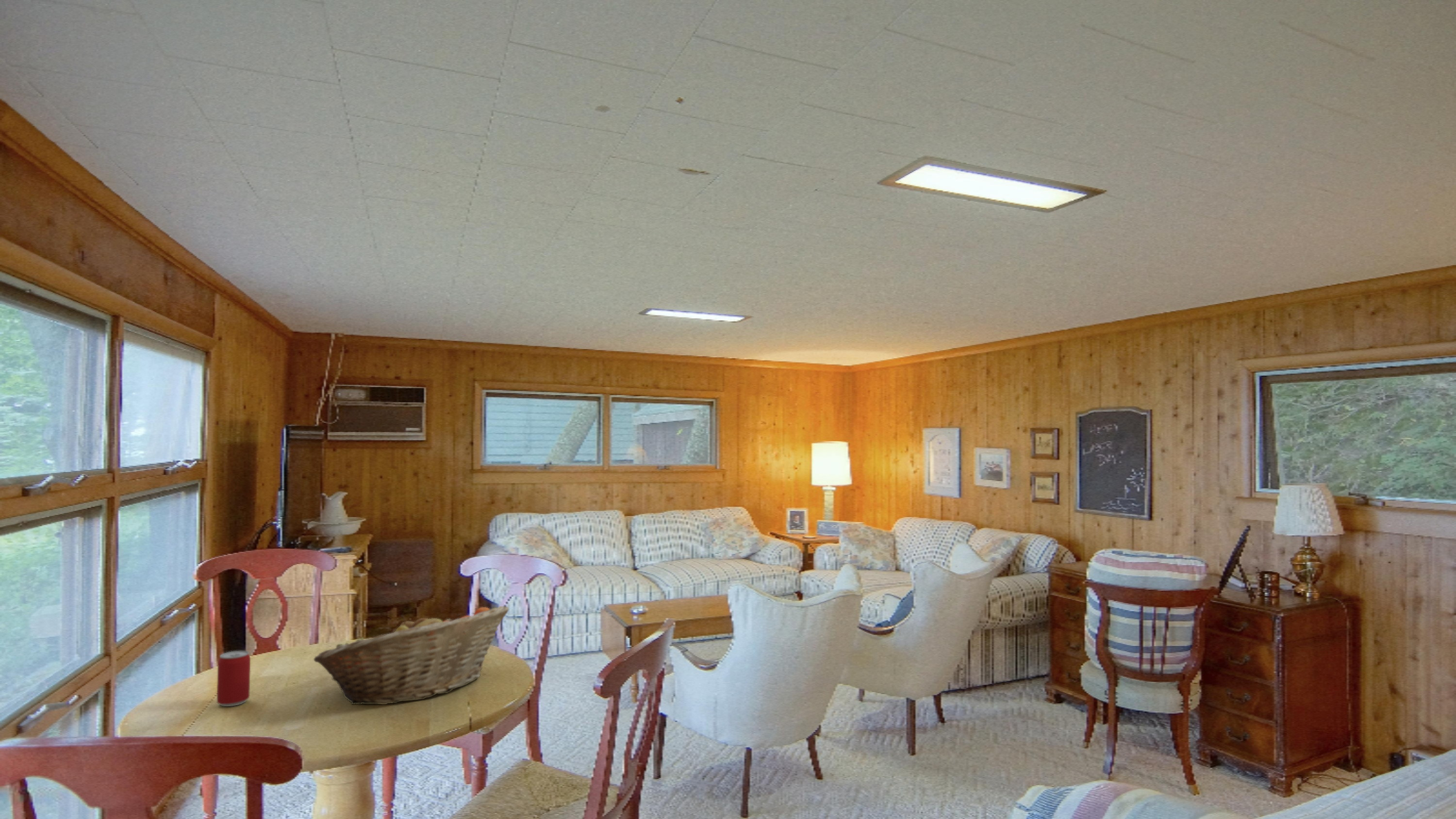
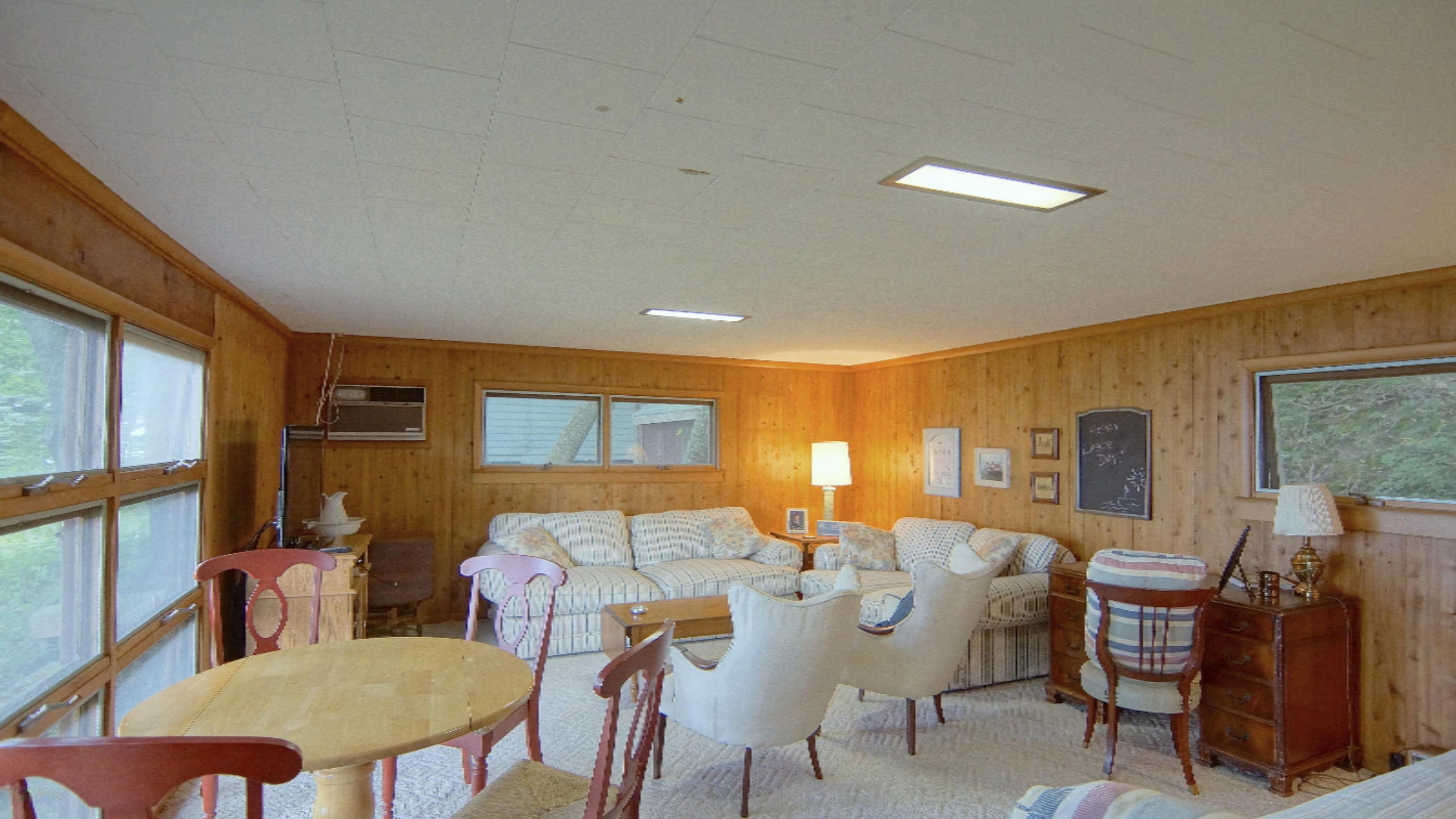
- fruit basket (418, 647)
- beer can (233, 678)
